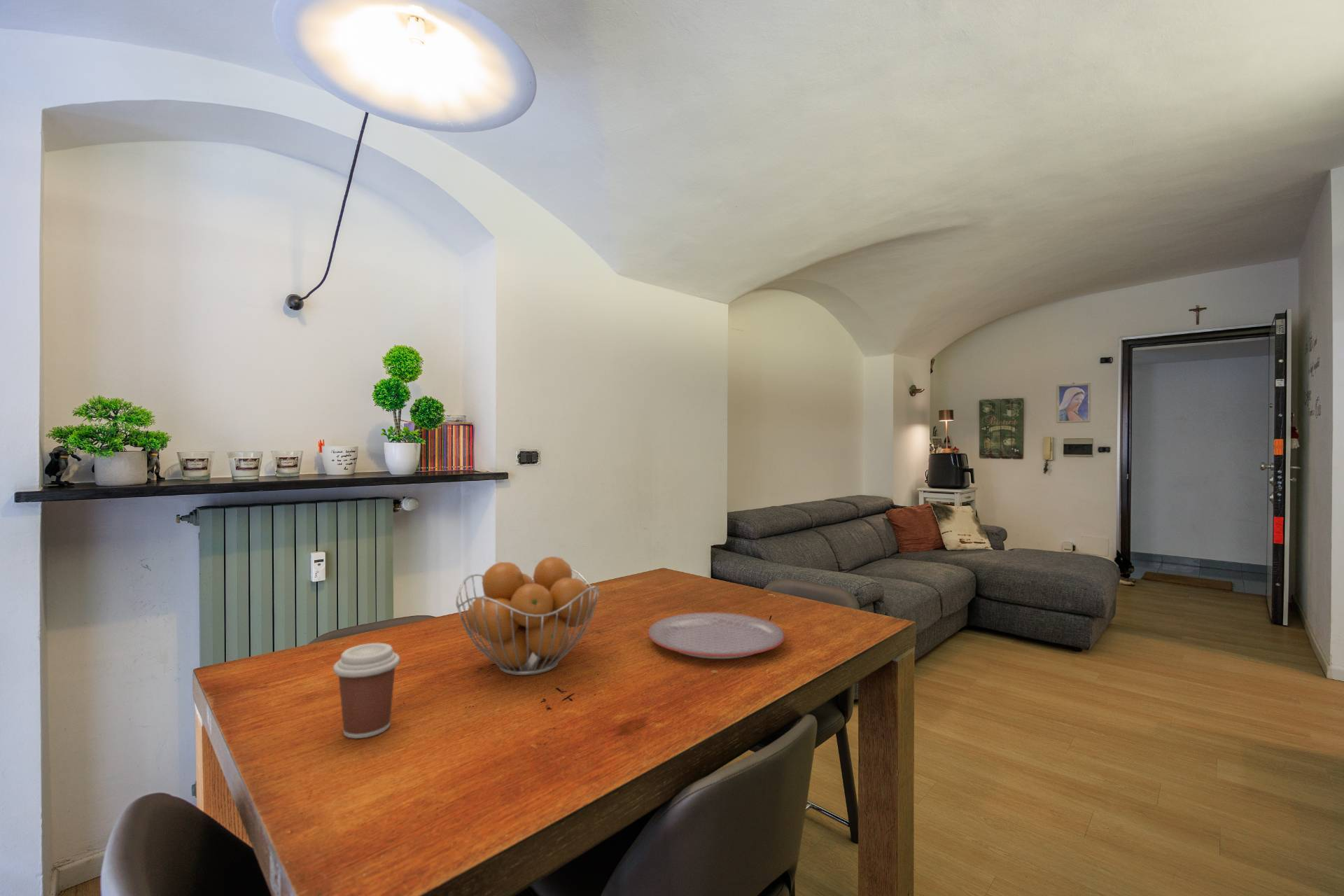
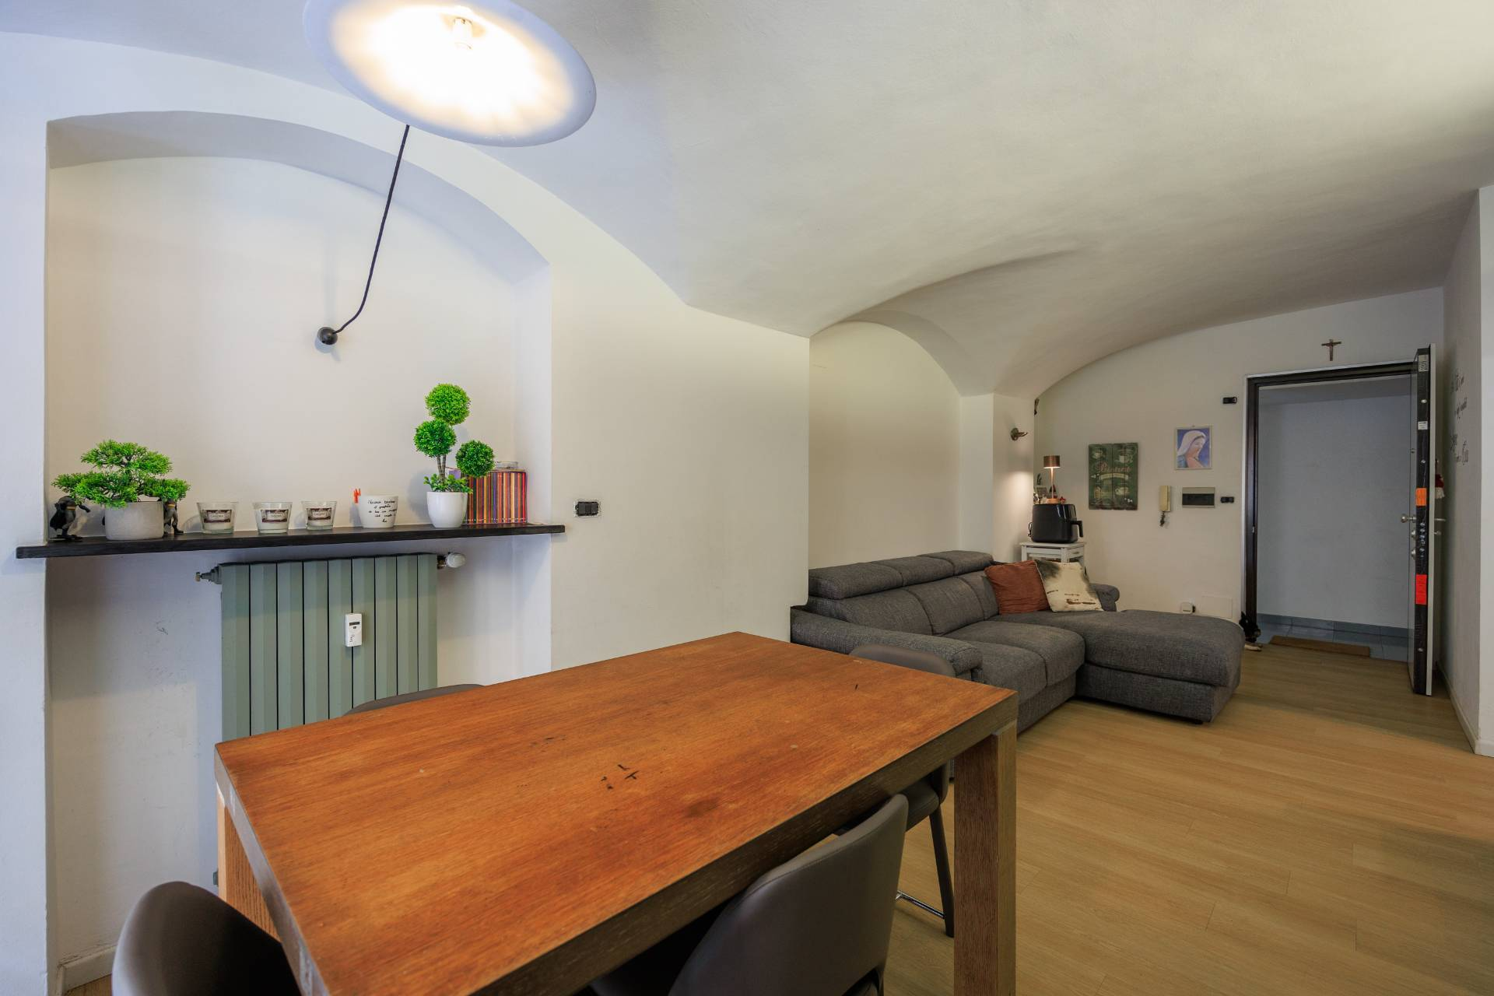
- coffee cup (367, 689)
- plate (715, 636)
- fruit basket (528, 612)
